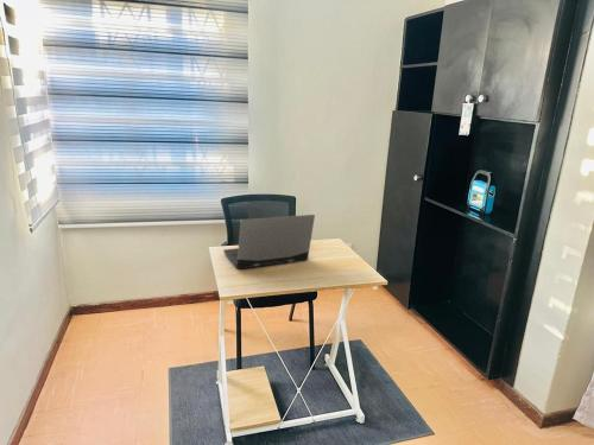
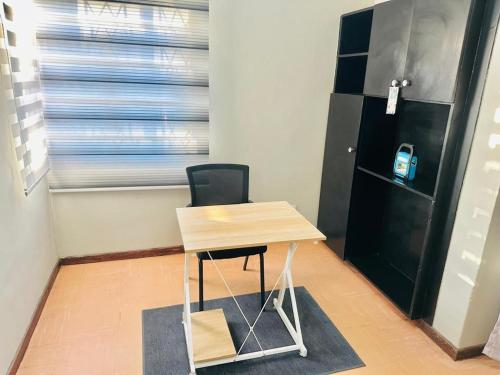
- laptop computer (267, 234)
